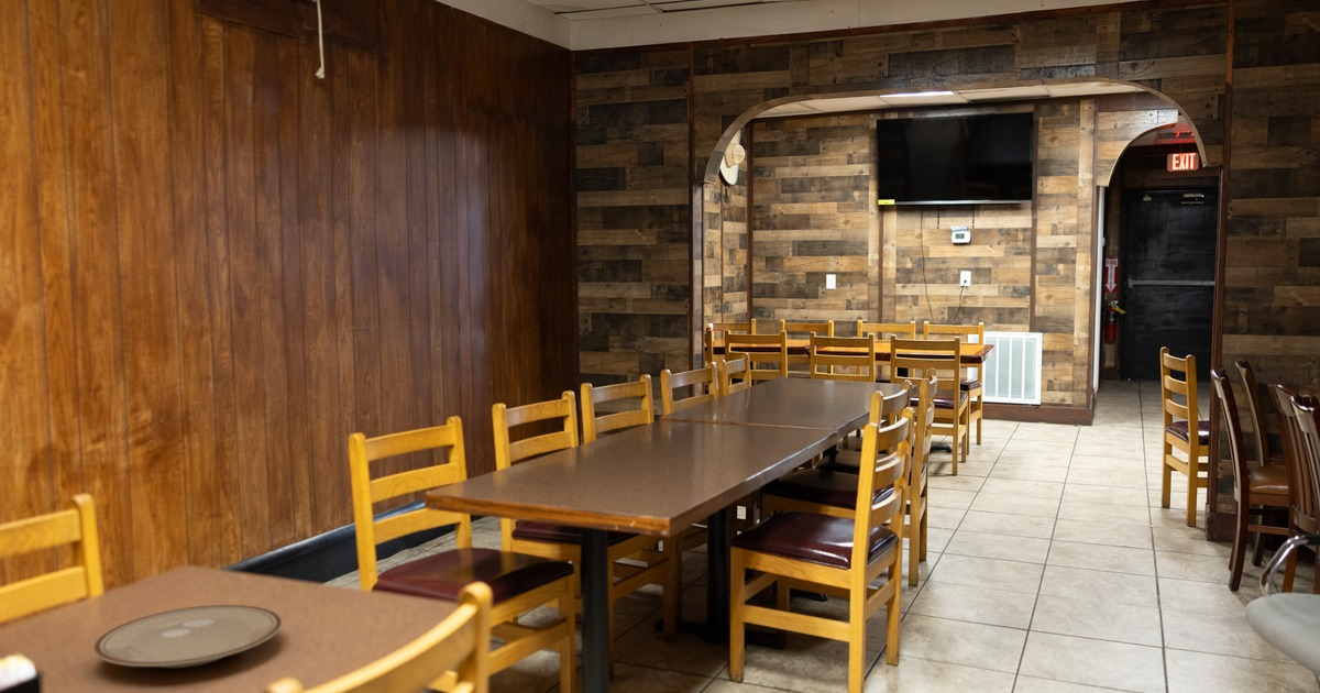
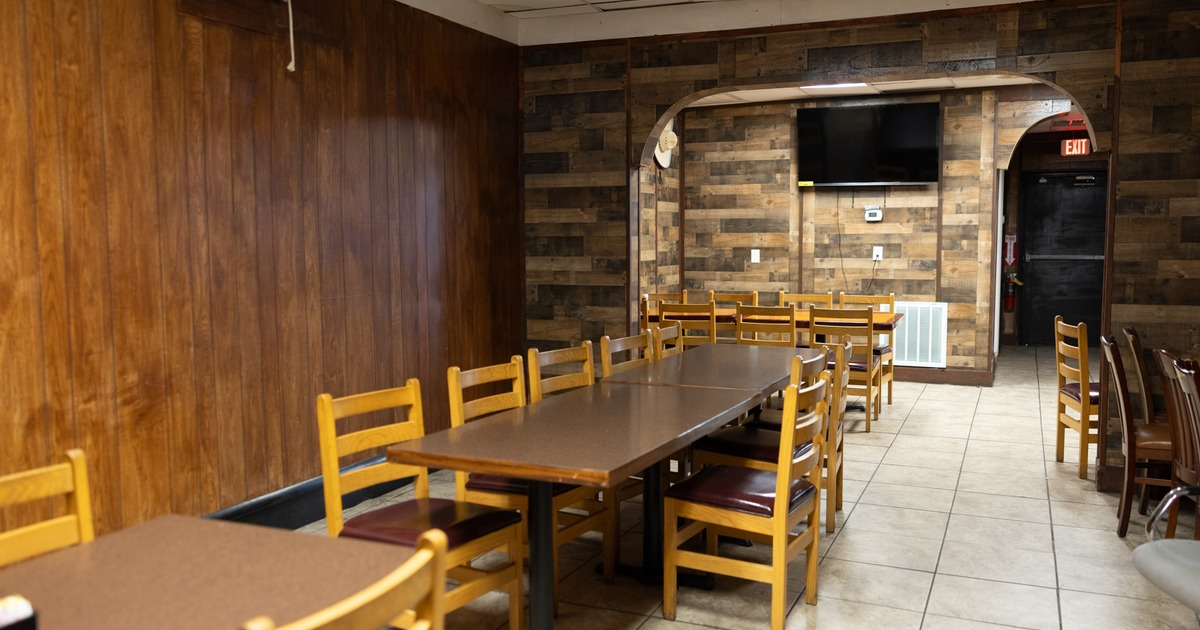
- plate (191, 642)
